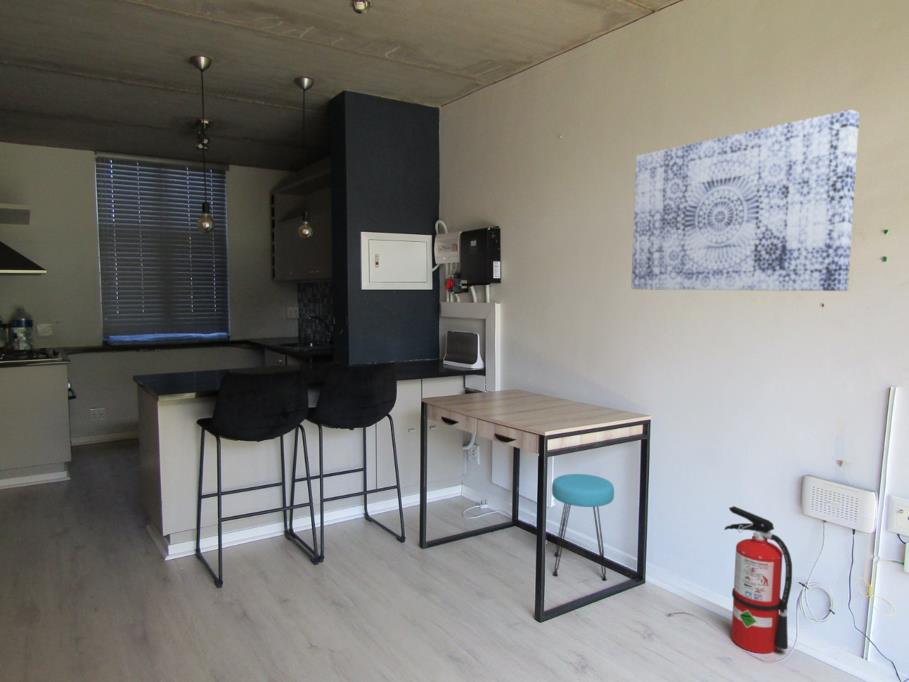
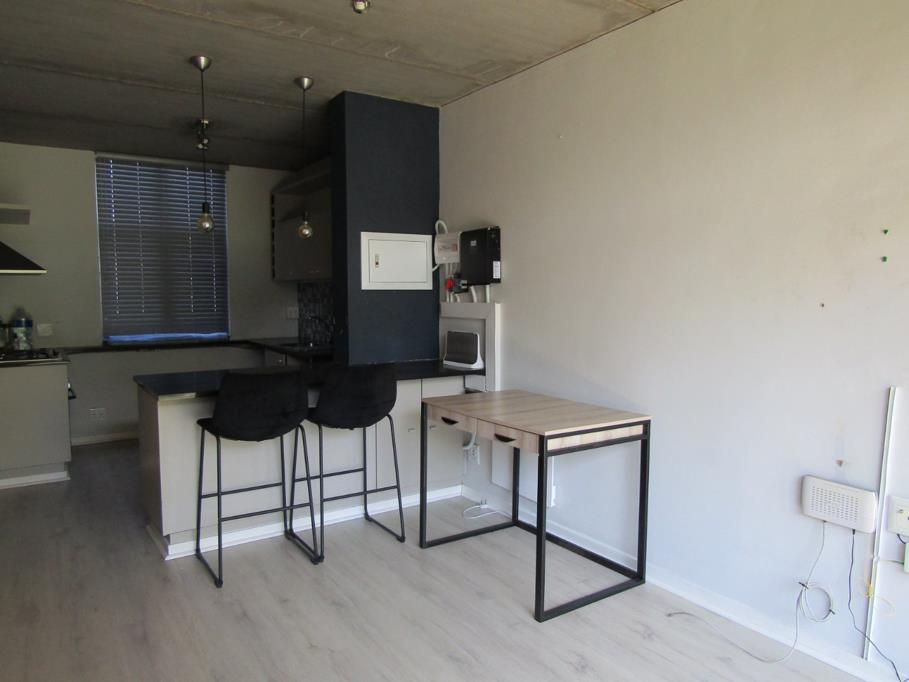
- stool (567, 521)
- wall art (727, 214)
- fire extinguisher (752, 580)
